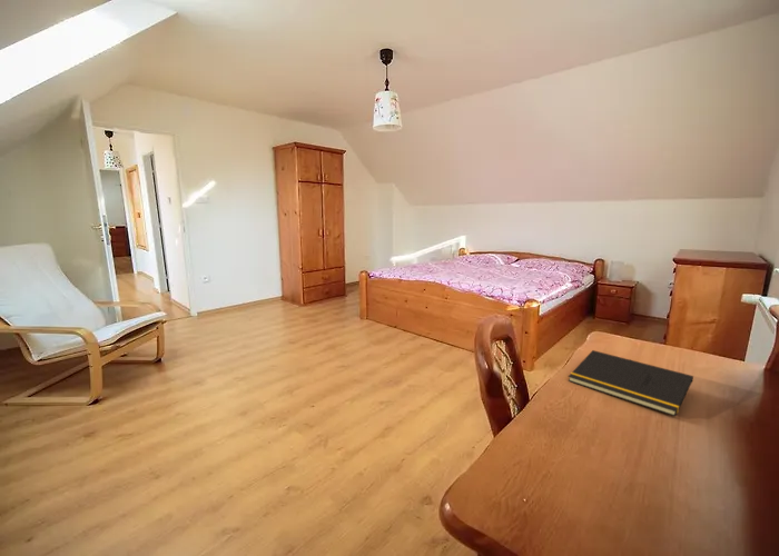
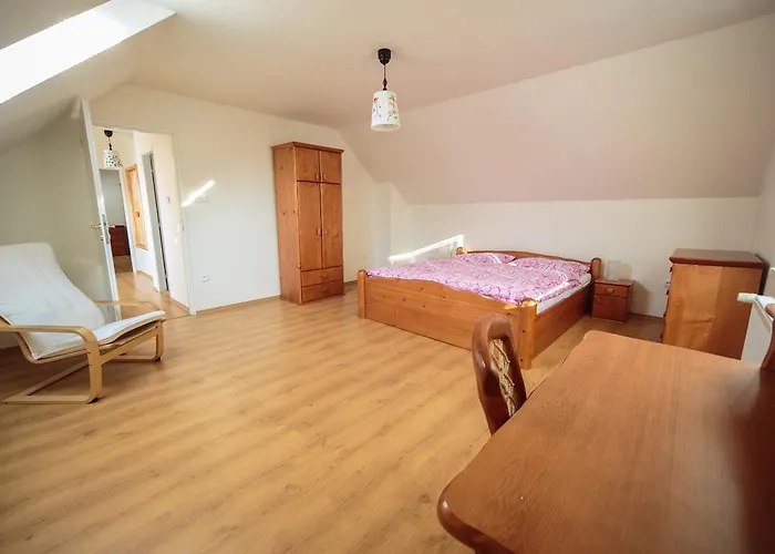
- notepad (628, 378)
